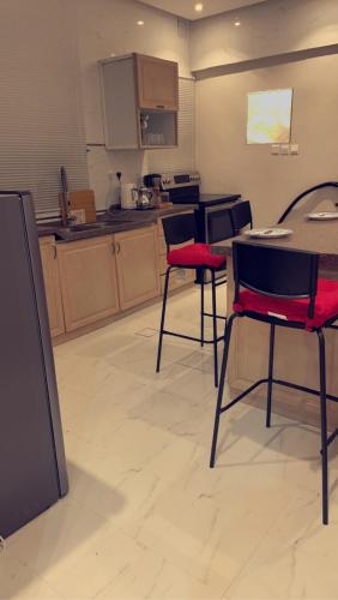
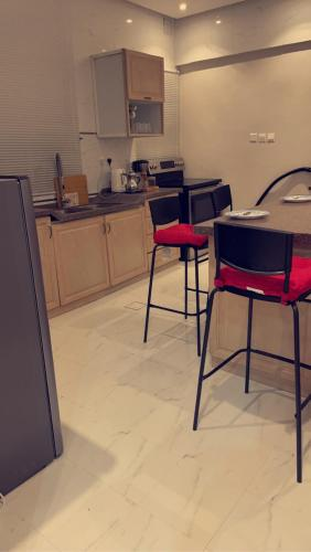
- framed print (267, 118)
